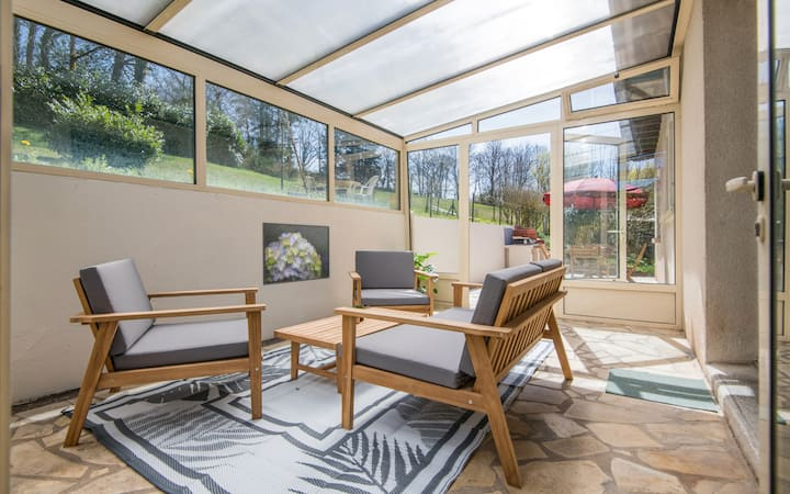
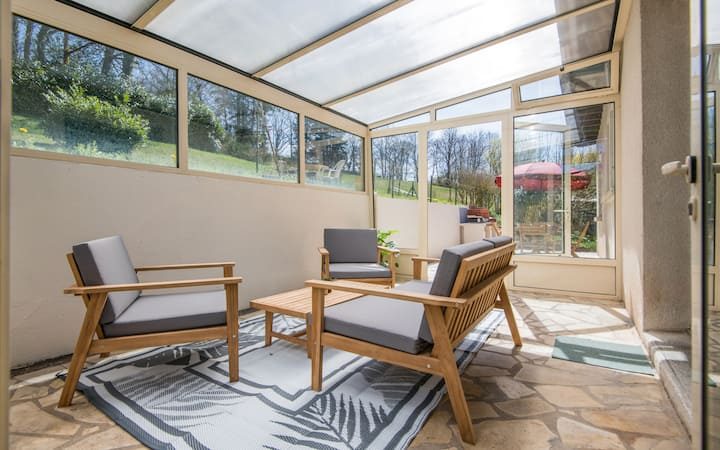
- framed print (298, 252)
